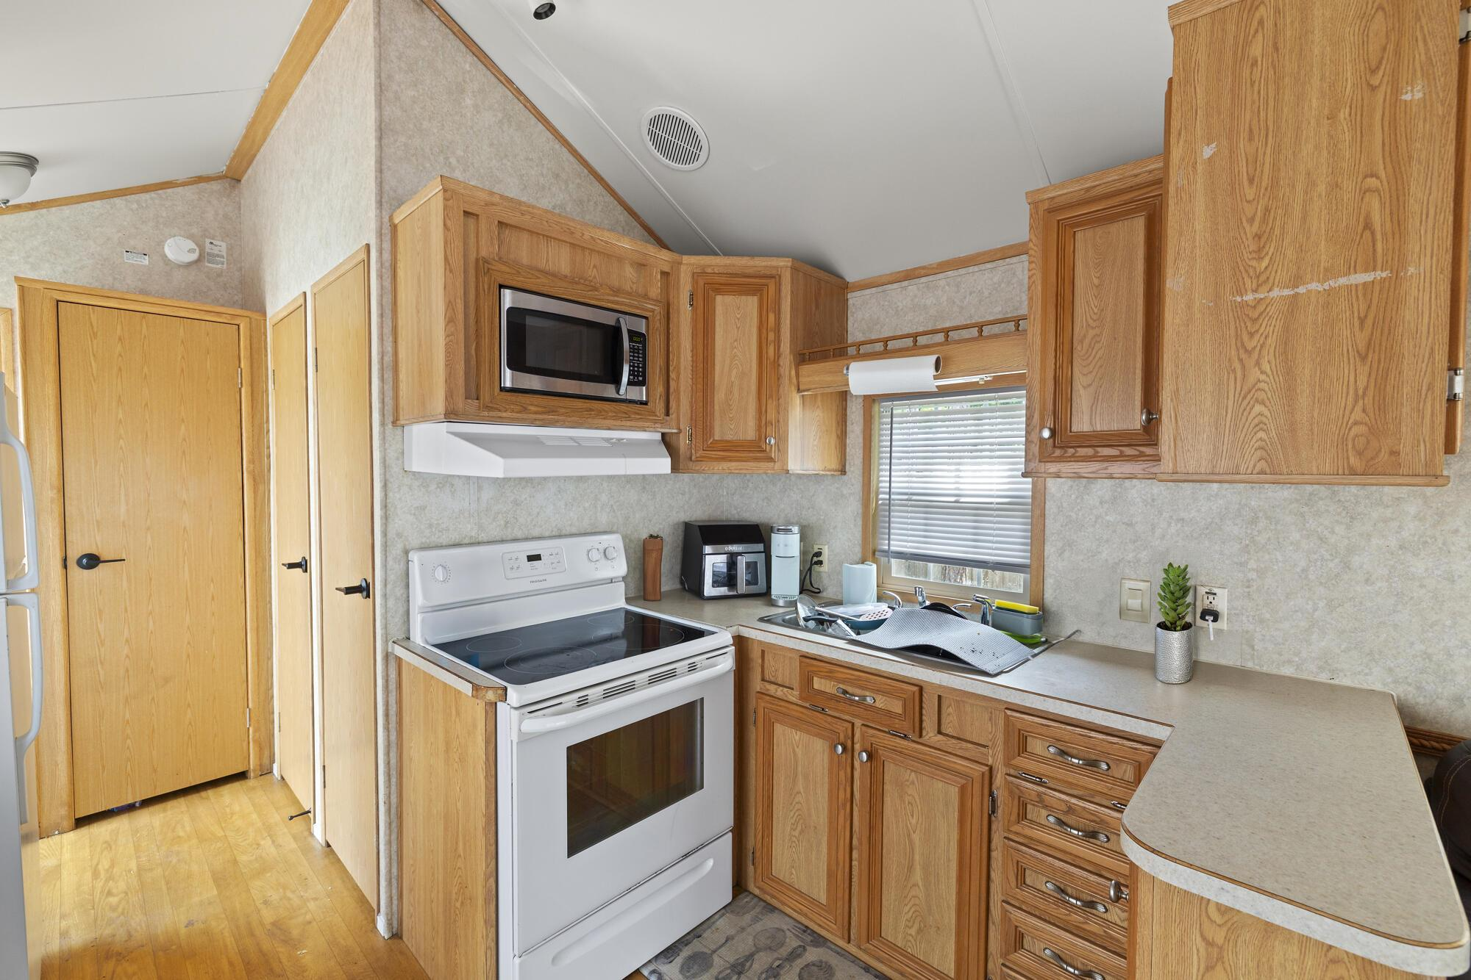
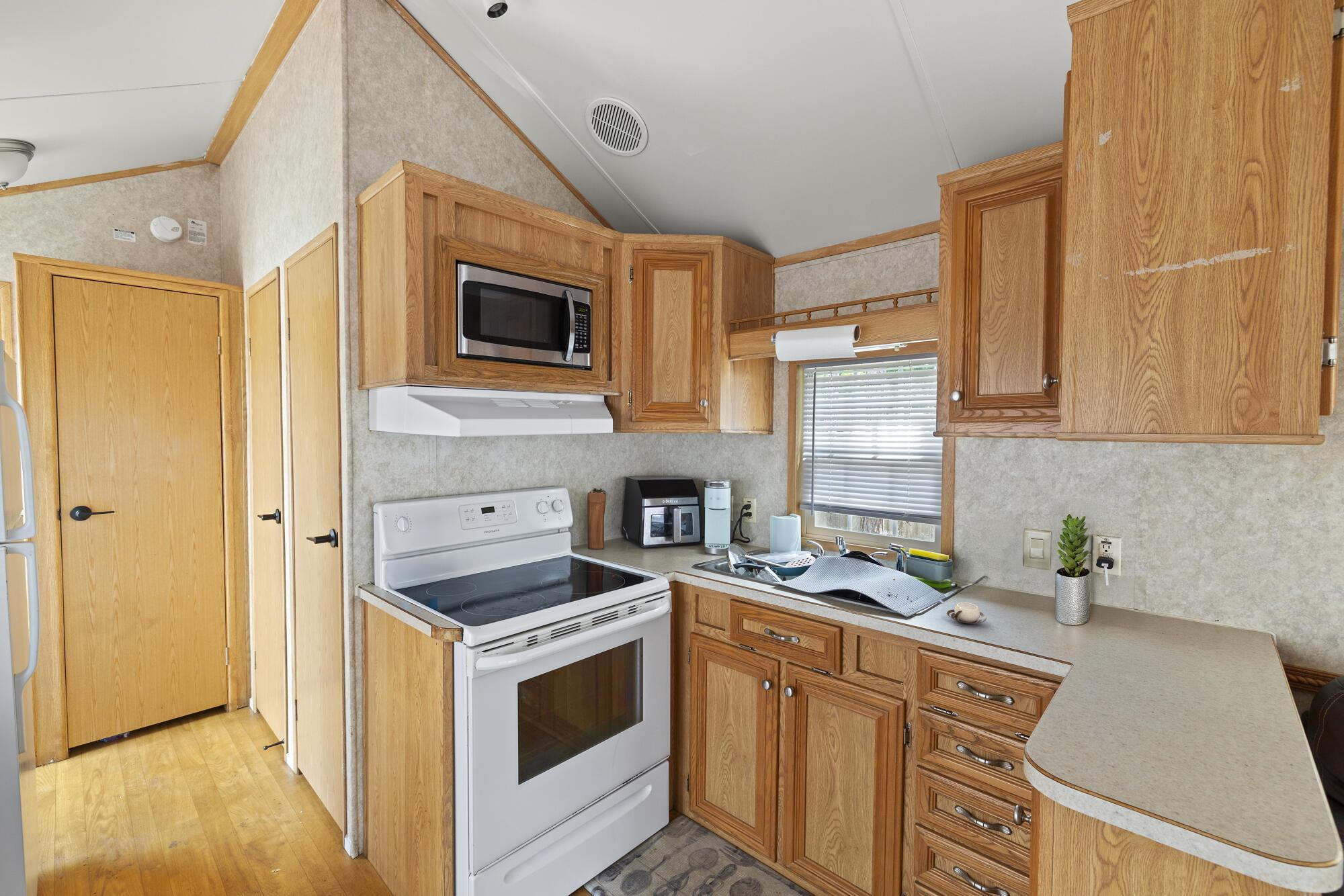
+ cup (966, 613)
